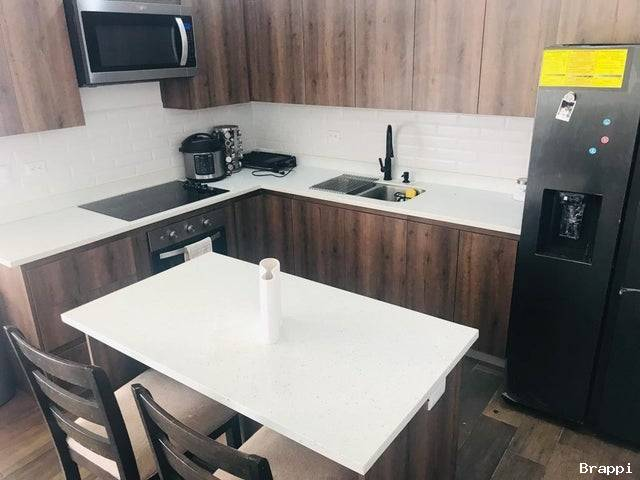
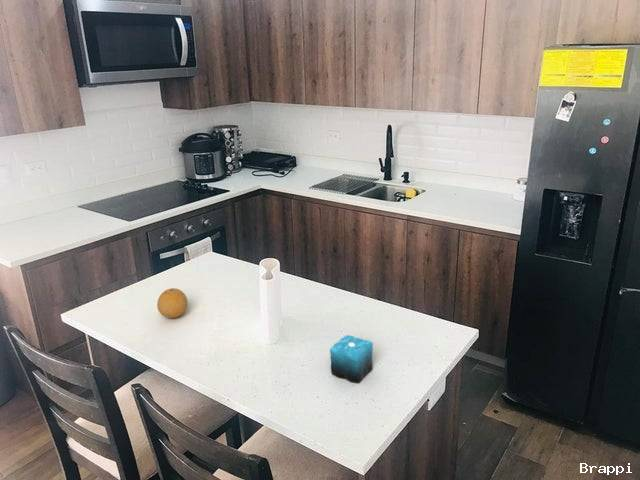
+ candle (352, 352)
+ fruit (172, 303)
